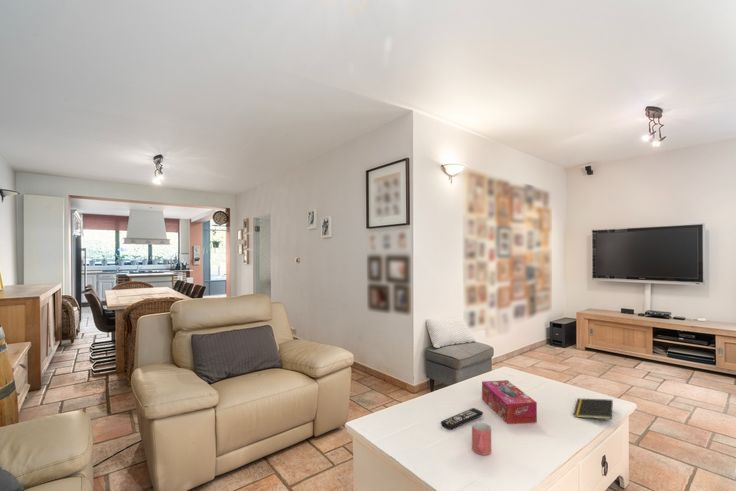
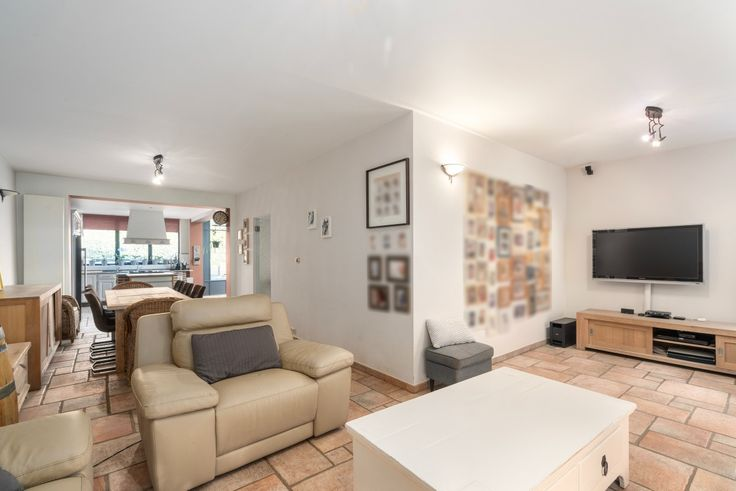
- notepad (593, 408)
- mug (481, 440)
- tissue box (507, 400)
- remote control (462, 418)
